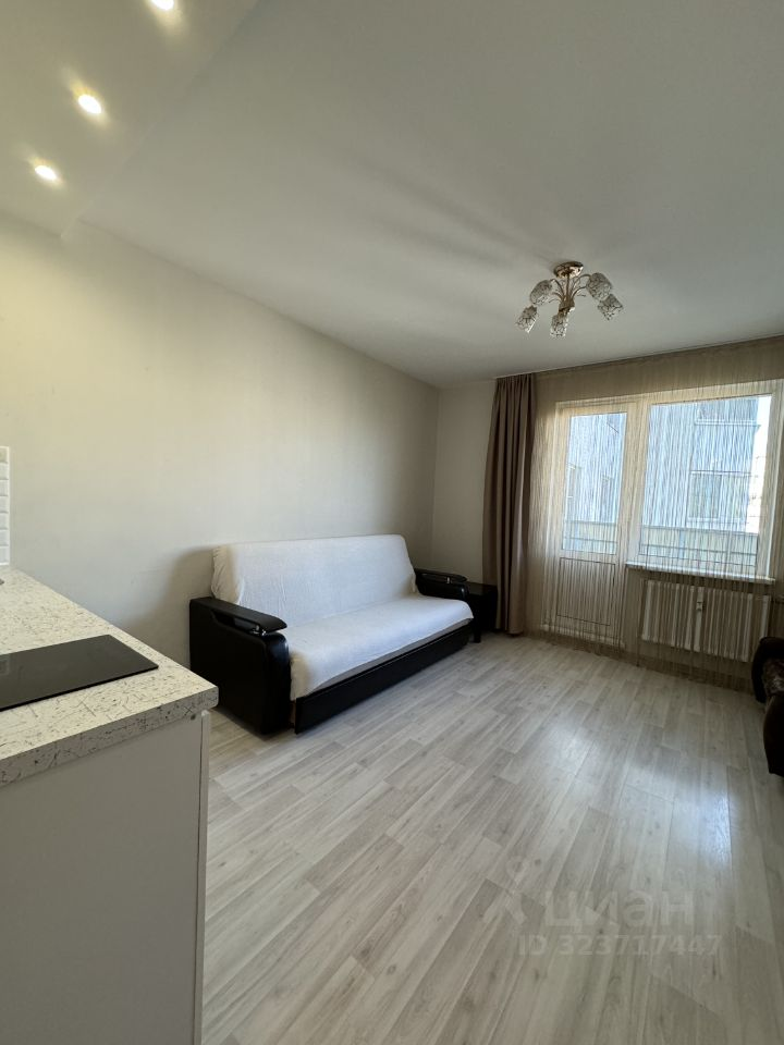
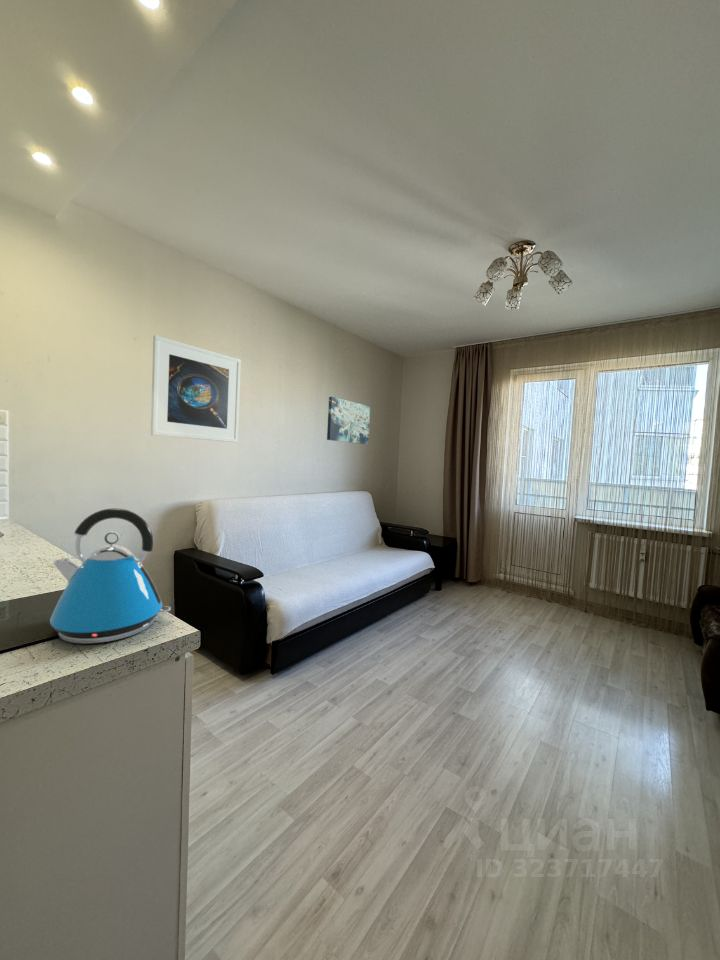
+ wall art (349, 422)
+ kettle (114, 566)
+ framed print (199, 394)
